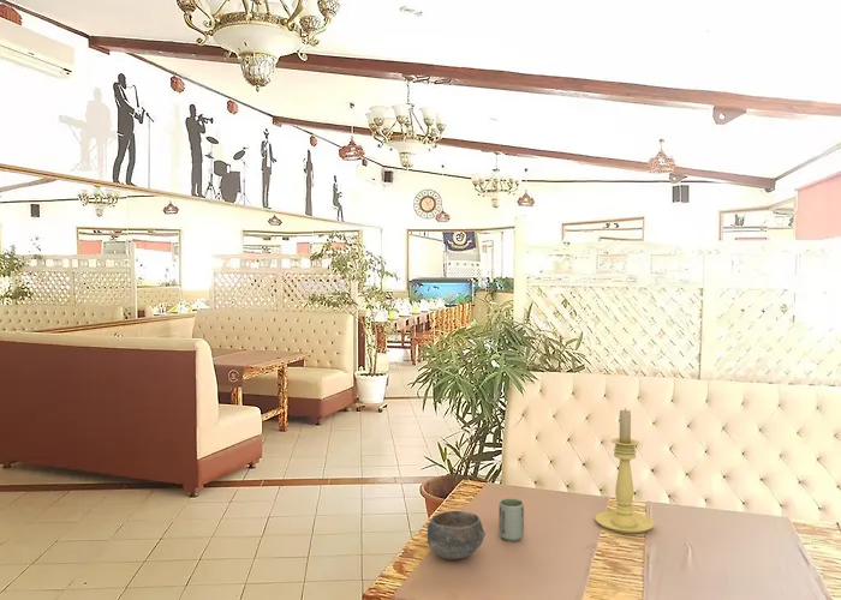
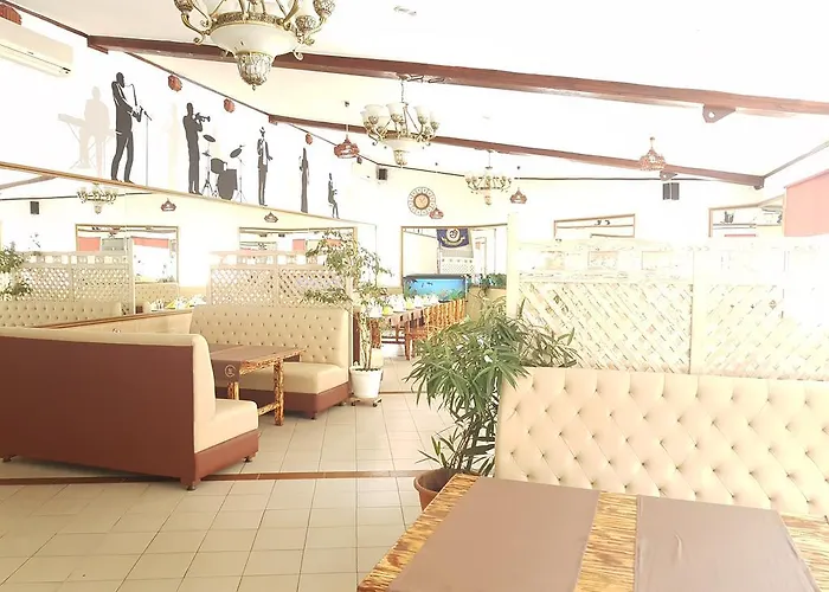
- candle holder (625, 466)
- bowl (454, 536)
- cup (511, 520)
